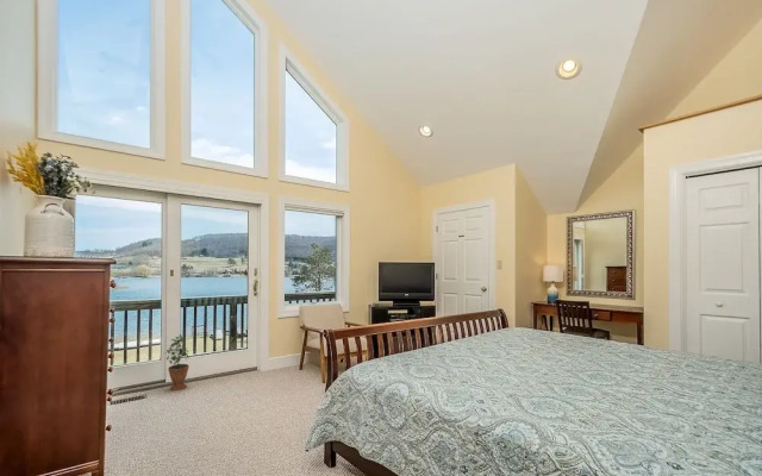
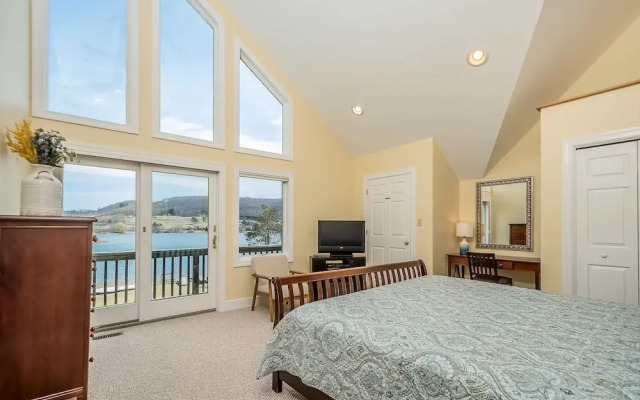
- potted plant (176, 361)
